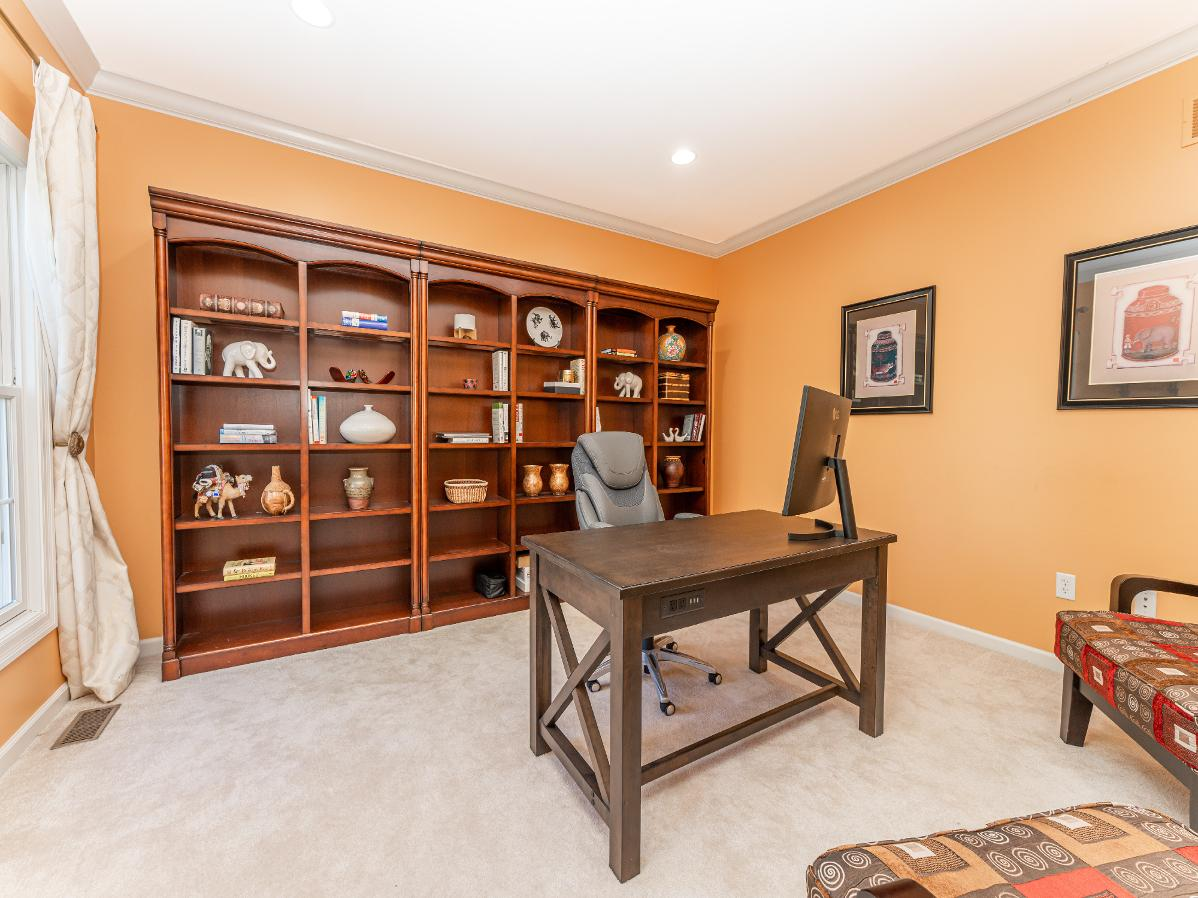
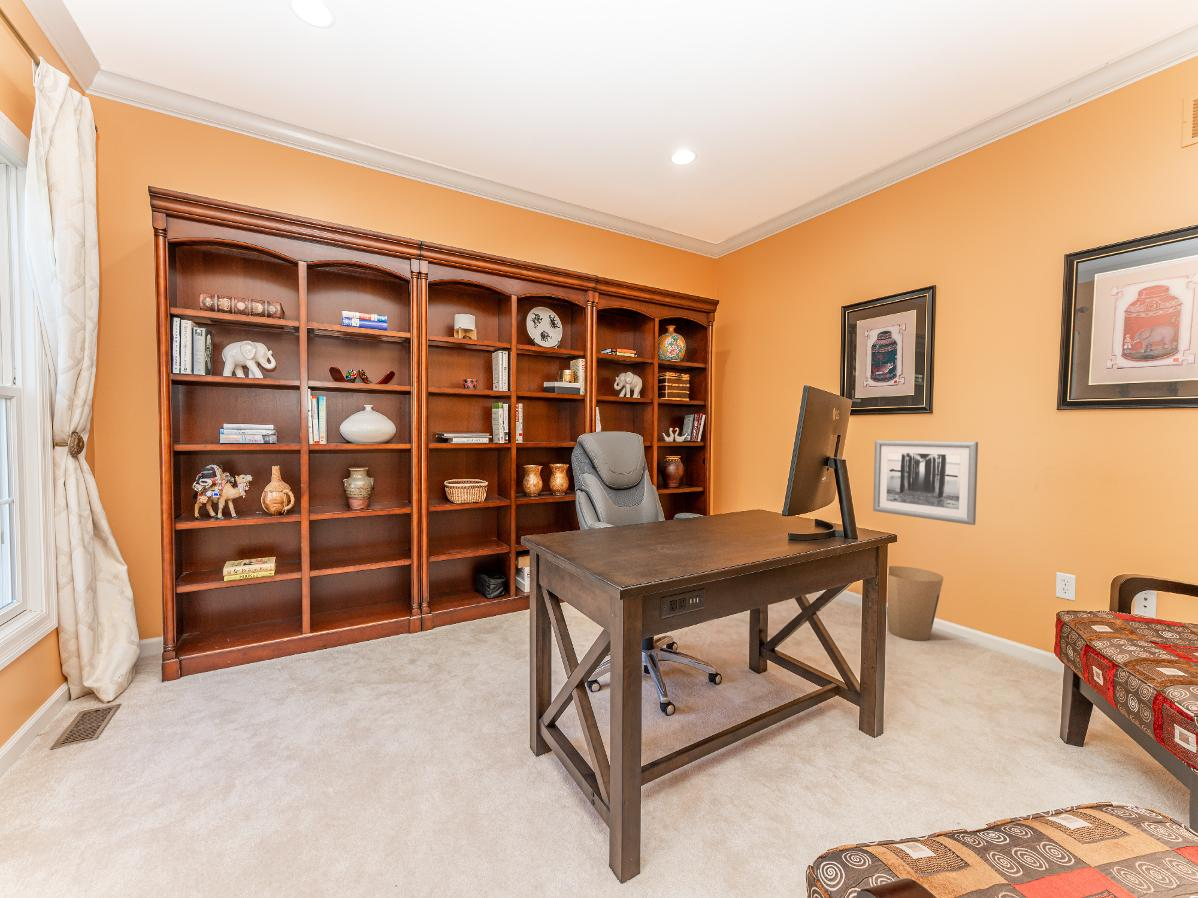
+ trash can (910, 603)
+ wall art (921, 479)
